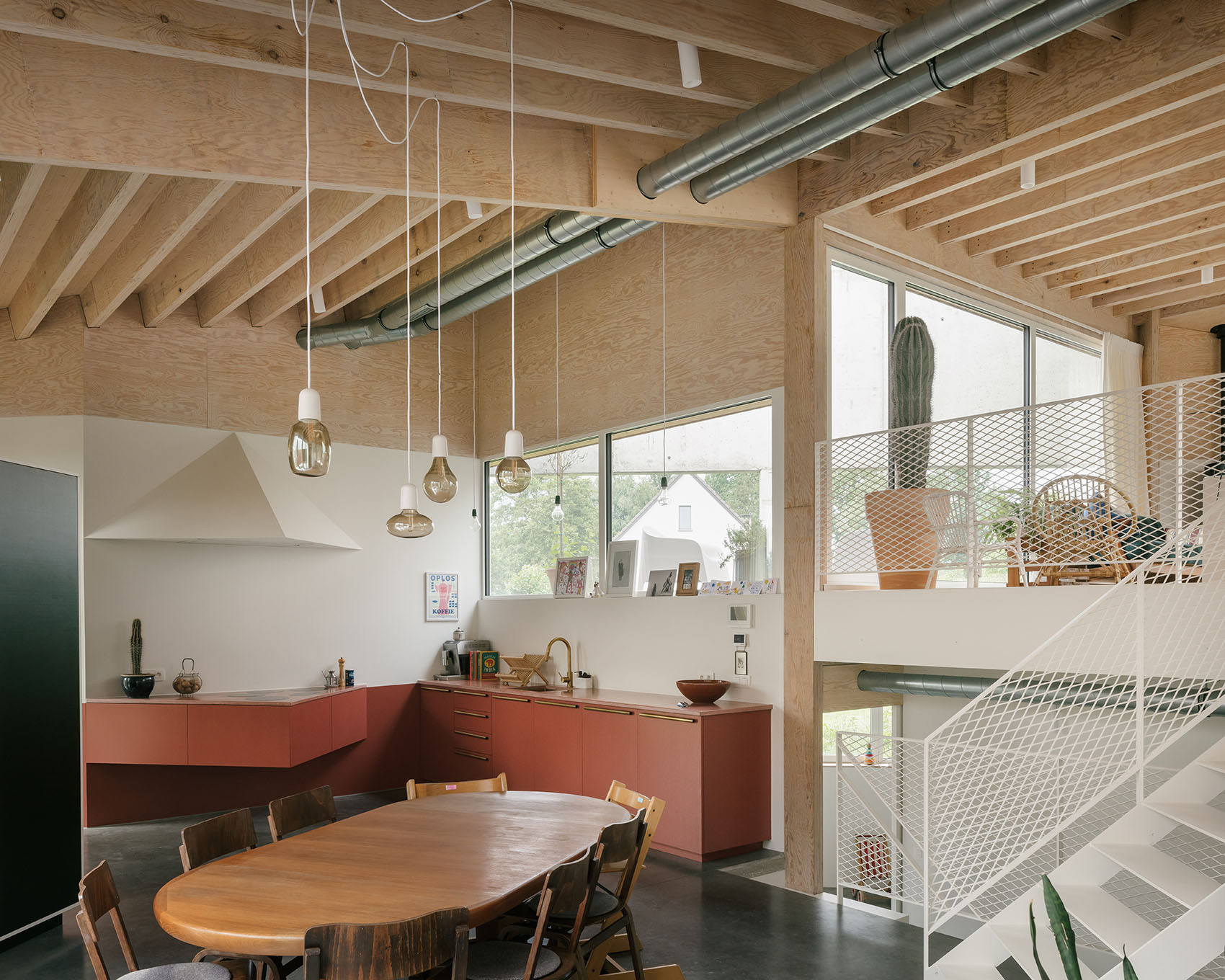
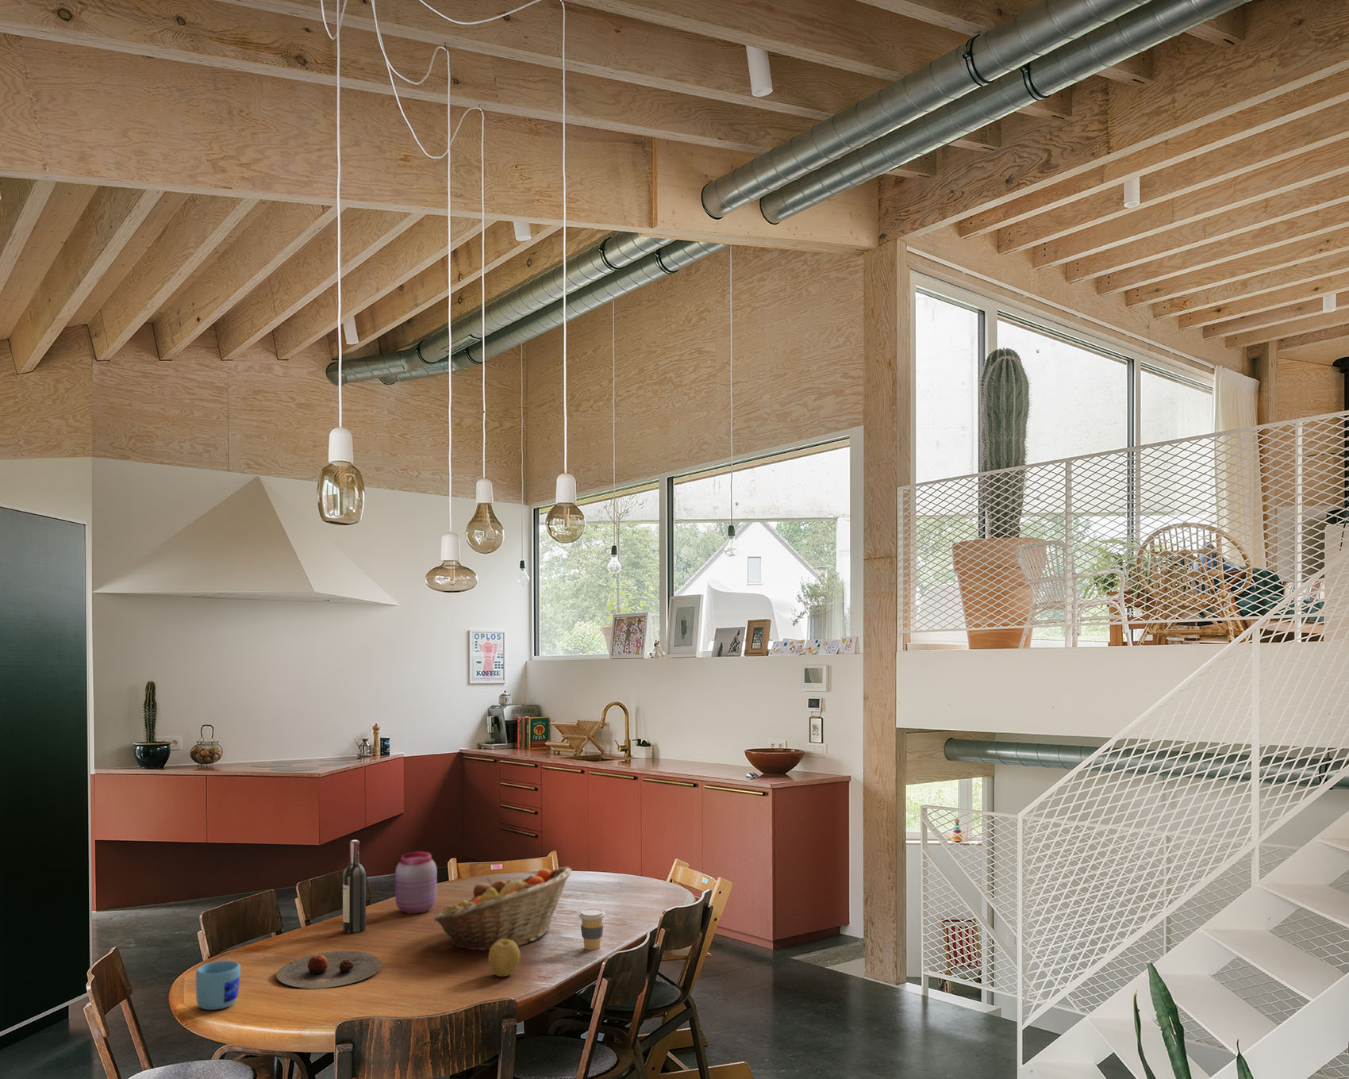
+ jar (416, 882)
+ plate (329, 964)
+ fruit basket (505, 904)
+ coffee cup (592, 929)
+ wine bottle (353, 884)
+ mug (222, 983)
+ fruit (504, 958)
